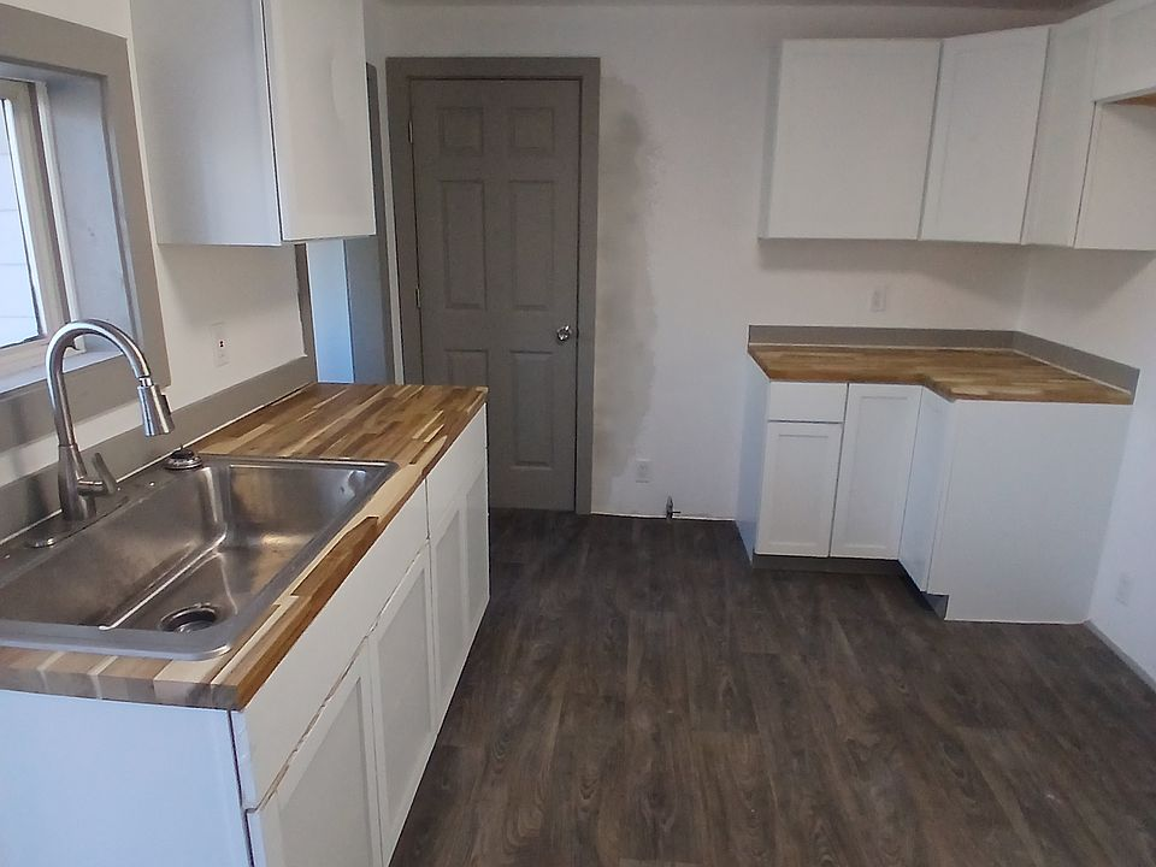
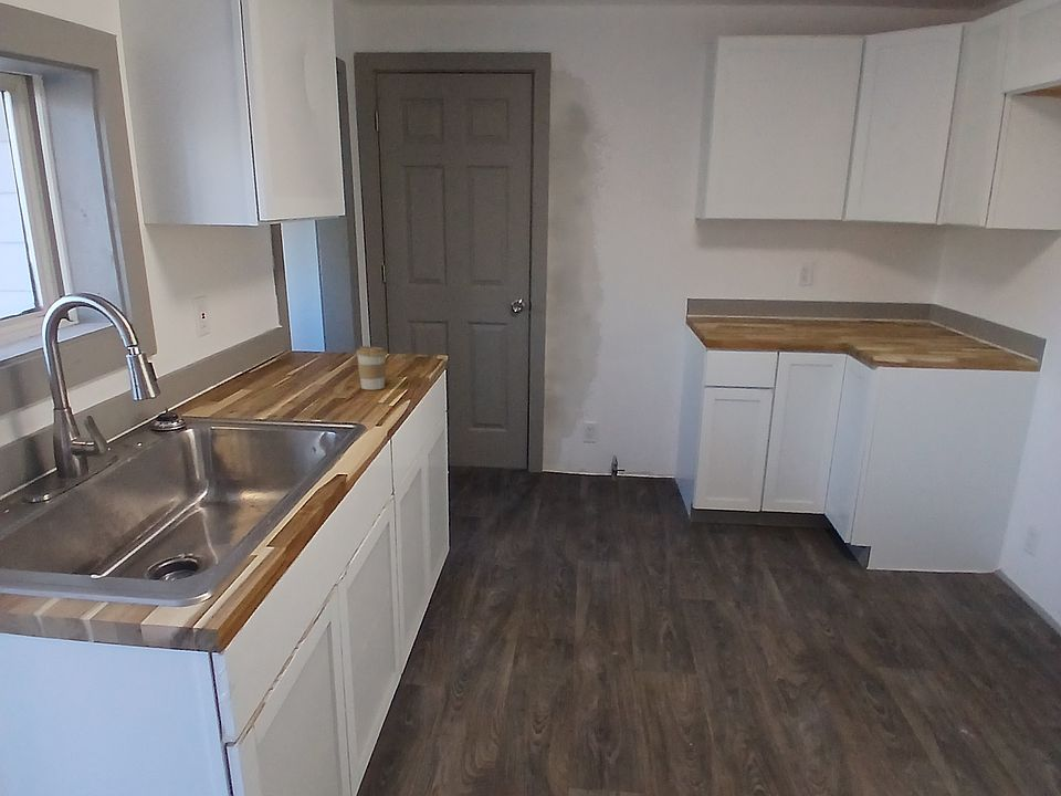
+ coffee cup (371, 366)
